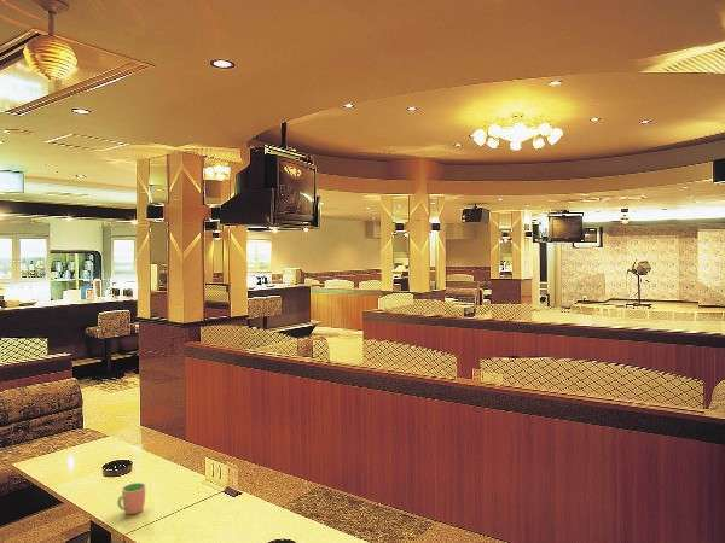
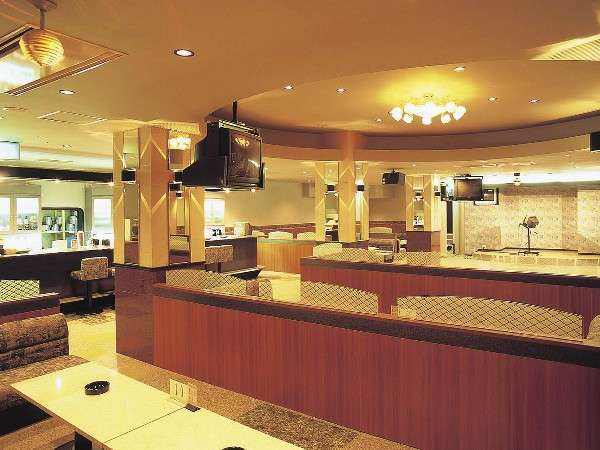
- cup (130, 500)
